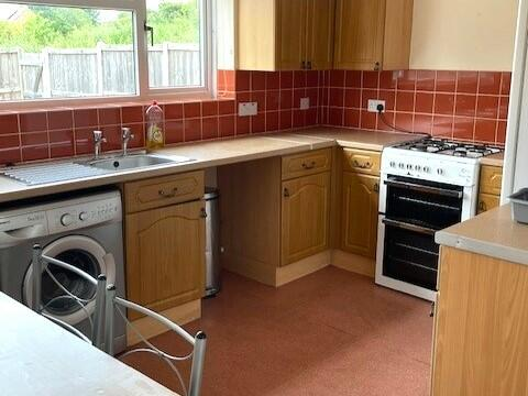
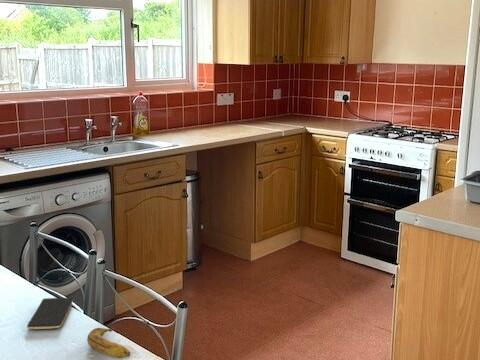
+ smartphone (51, 313)
+ banana (110, 342)
